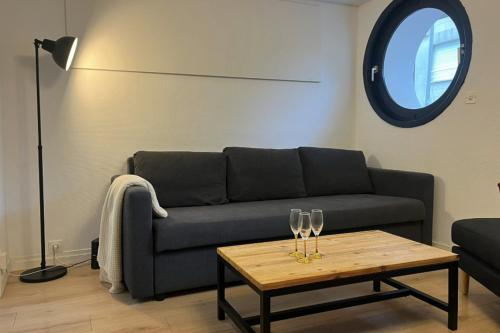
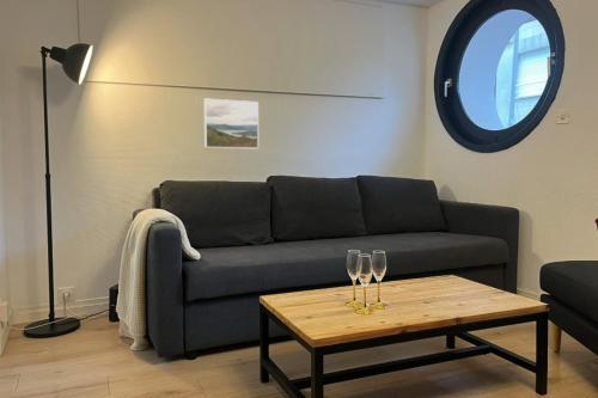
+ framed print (231, 124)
